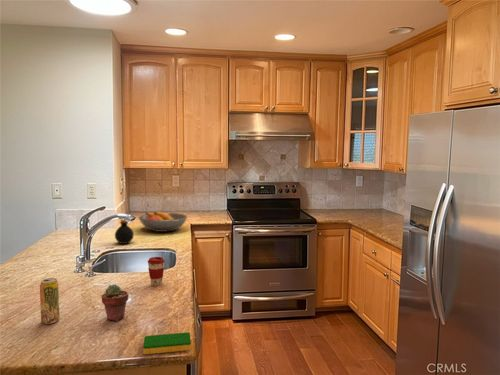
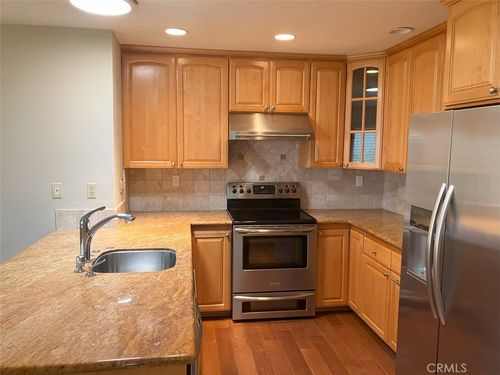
- beverage can (49, 300)
- coffee cup (156, 271)
- bottle (124, 231)
- dish sponge (167, 342)
- potted succulent (115, 300)
- fruit bowl (163, 221)
